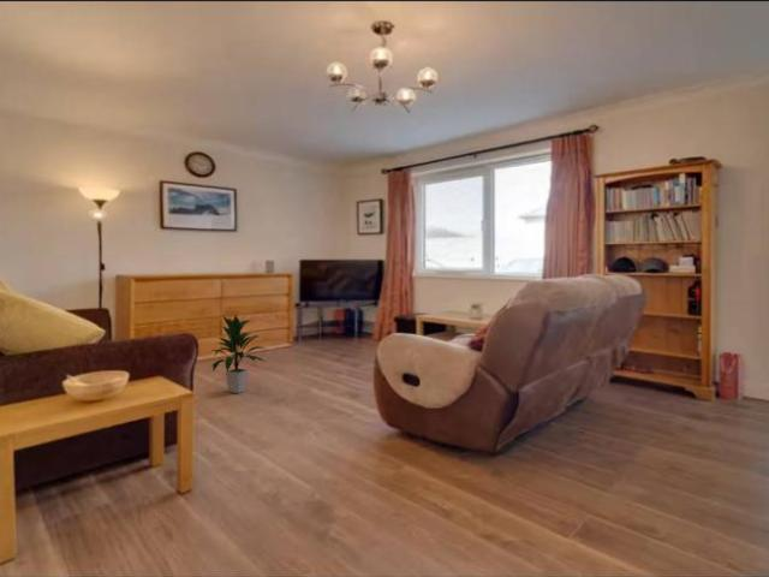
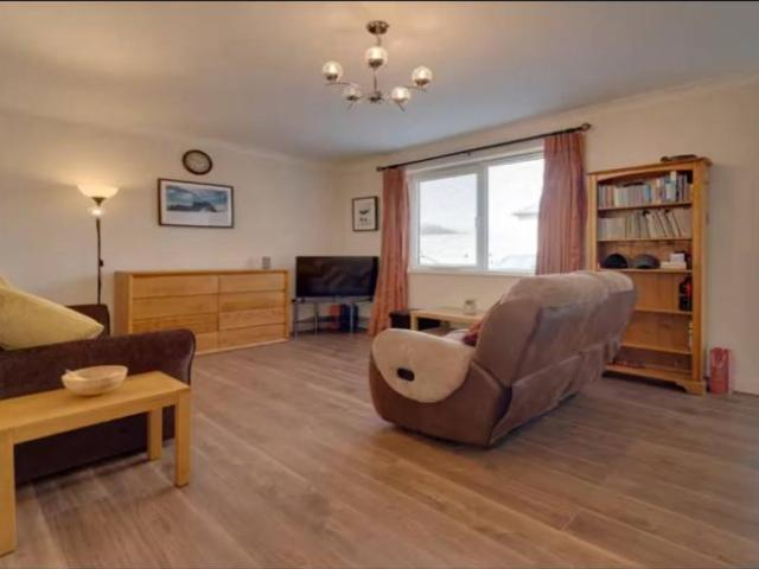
- indoor plant (236, 352)
